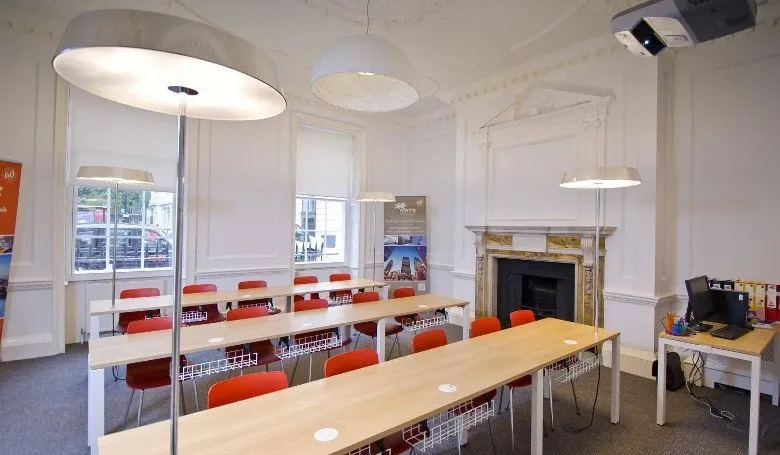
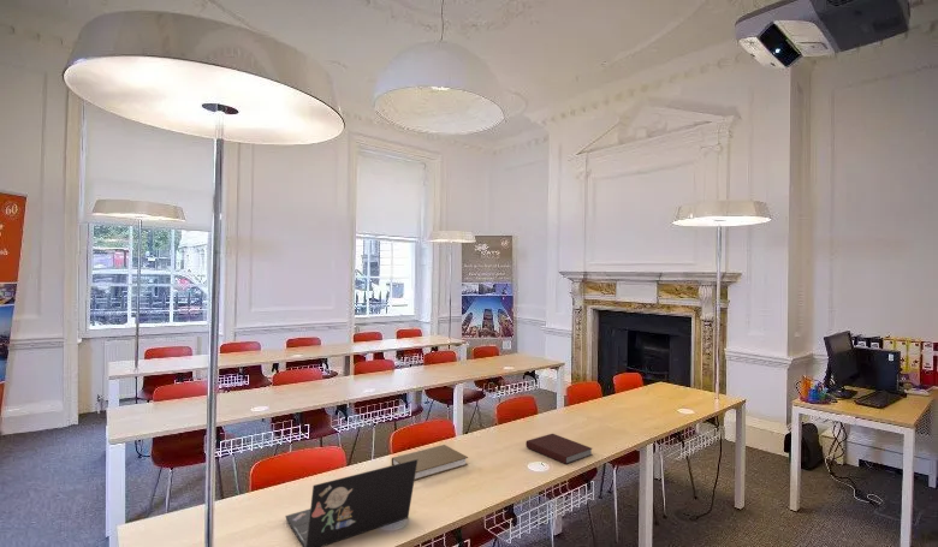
+ notebook (558, 447)
+ laptop (351, 488)
+ book (429, 460)
